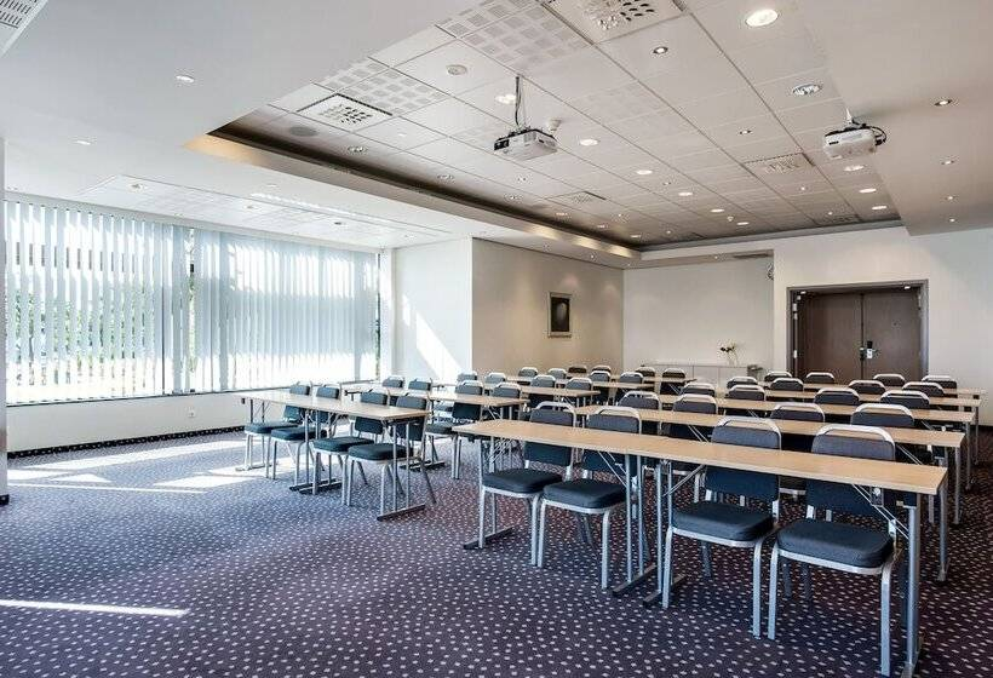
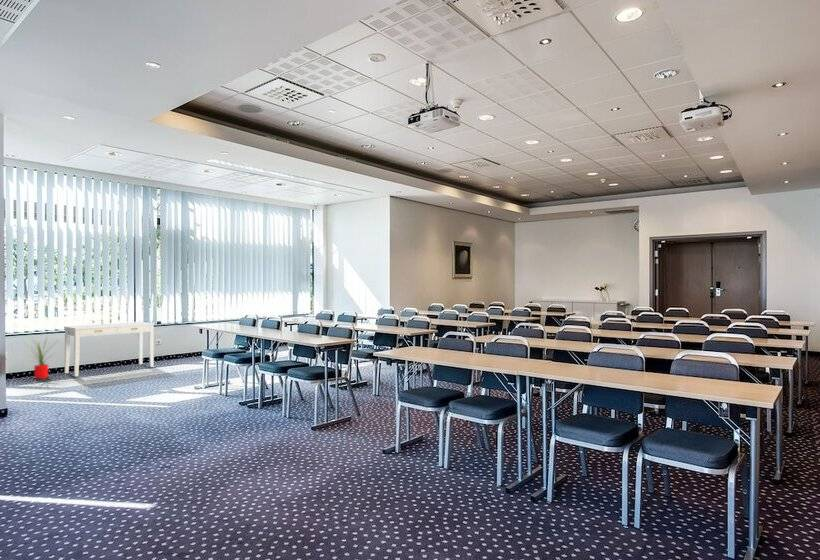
+ house plant (41, 356)
+ desk (107, 334)
